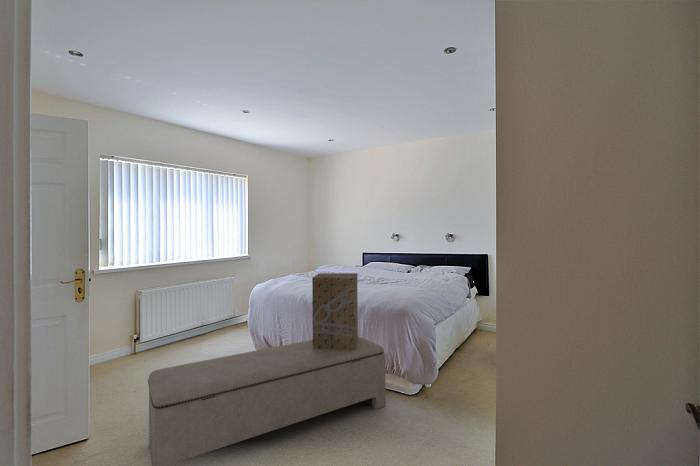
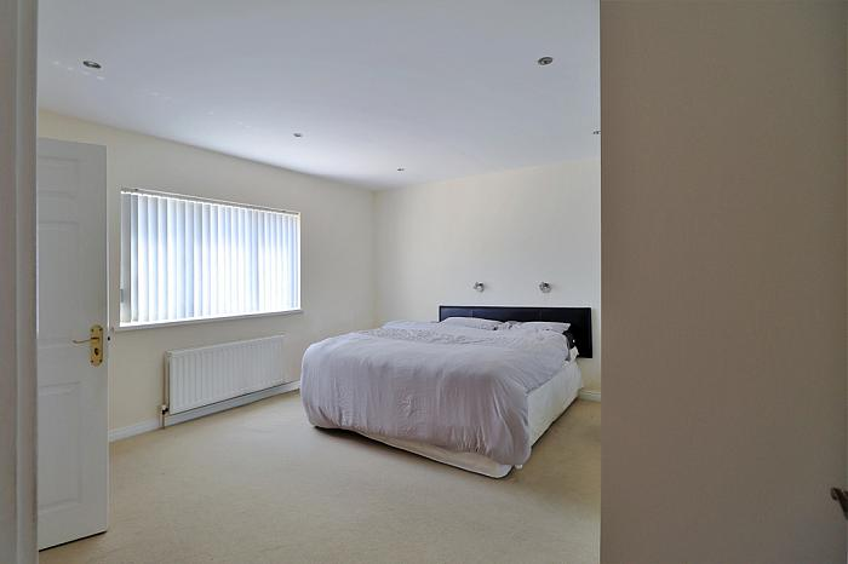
- decorative box (336, 308)
- bench (278, 389)
